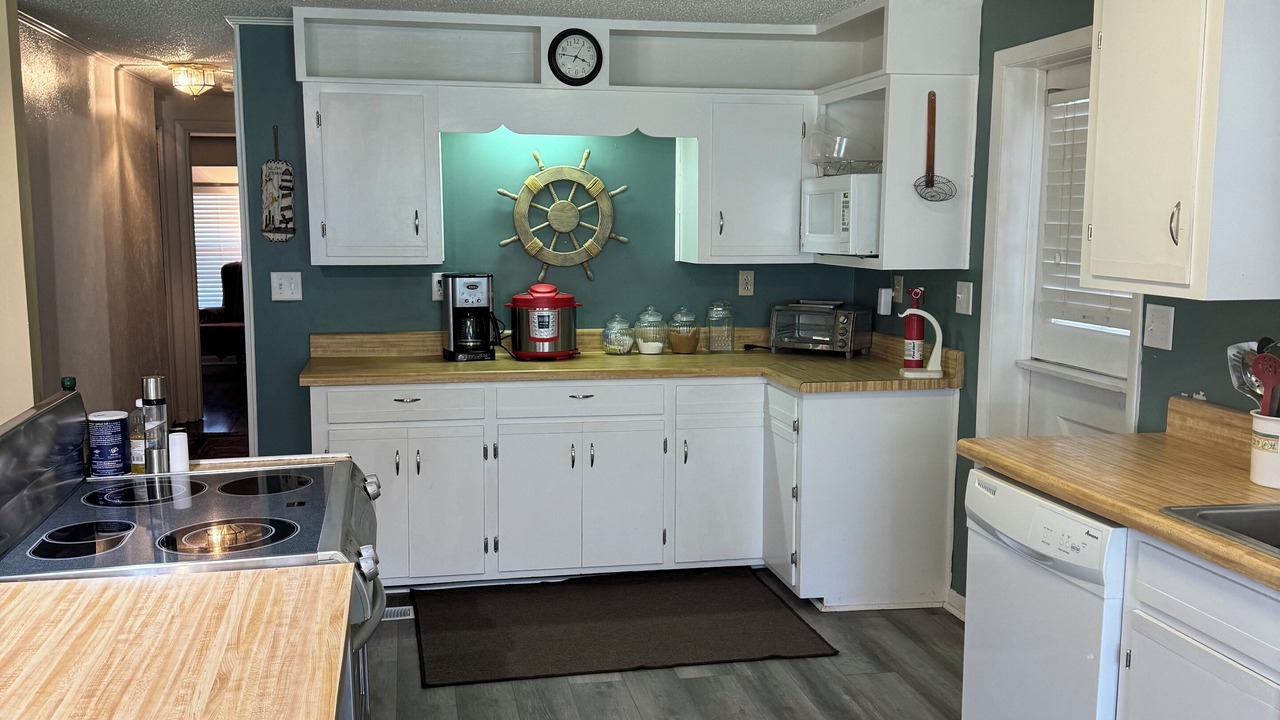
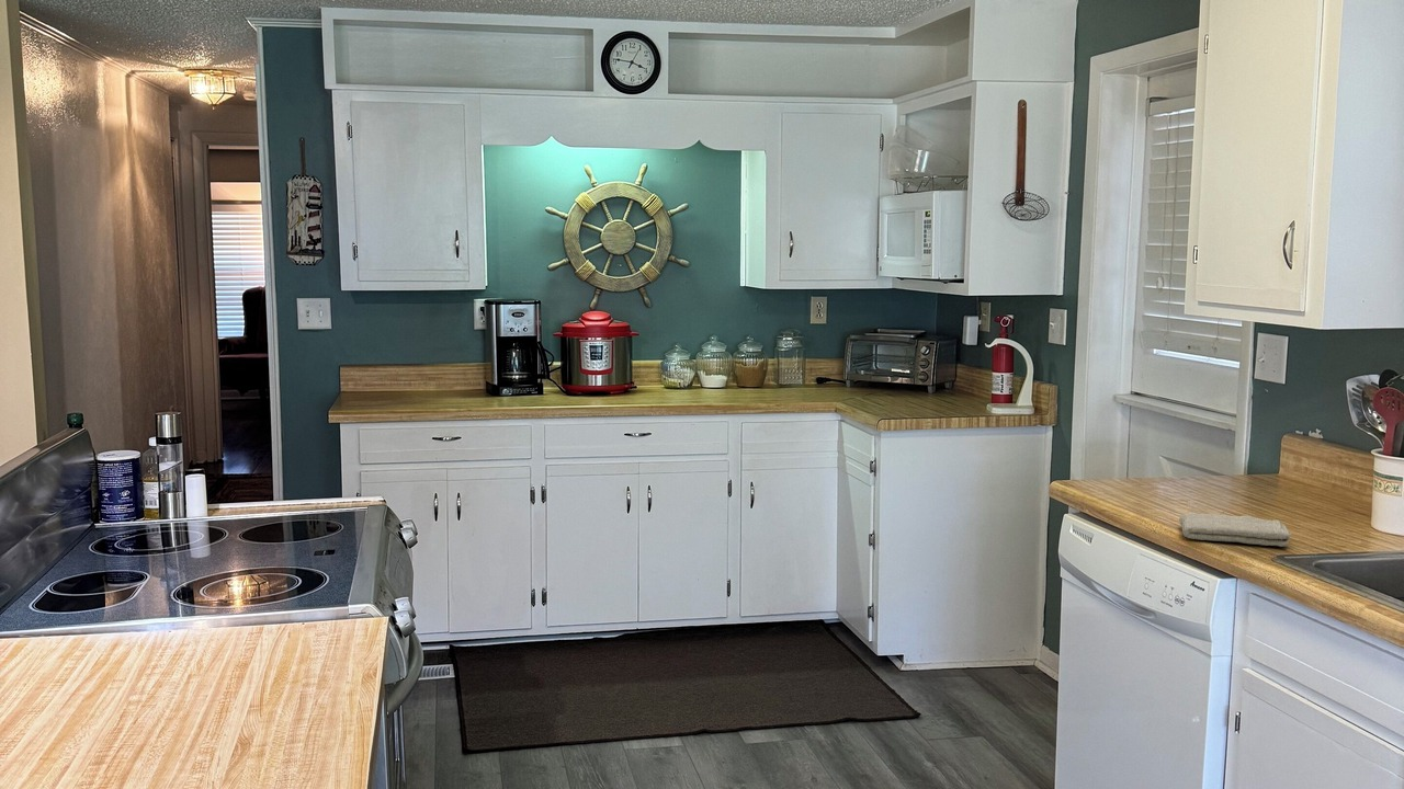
+ washcloth (1233, 528)
